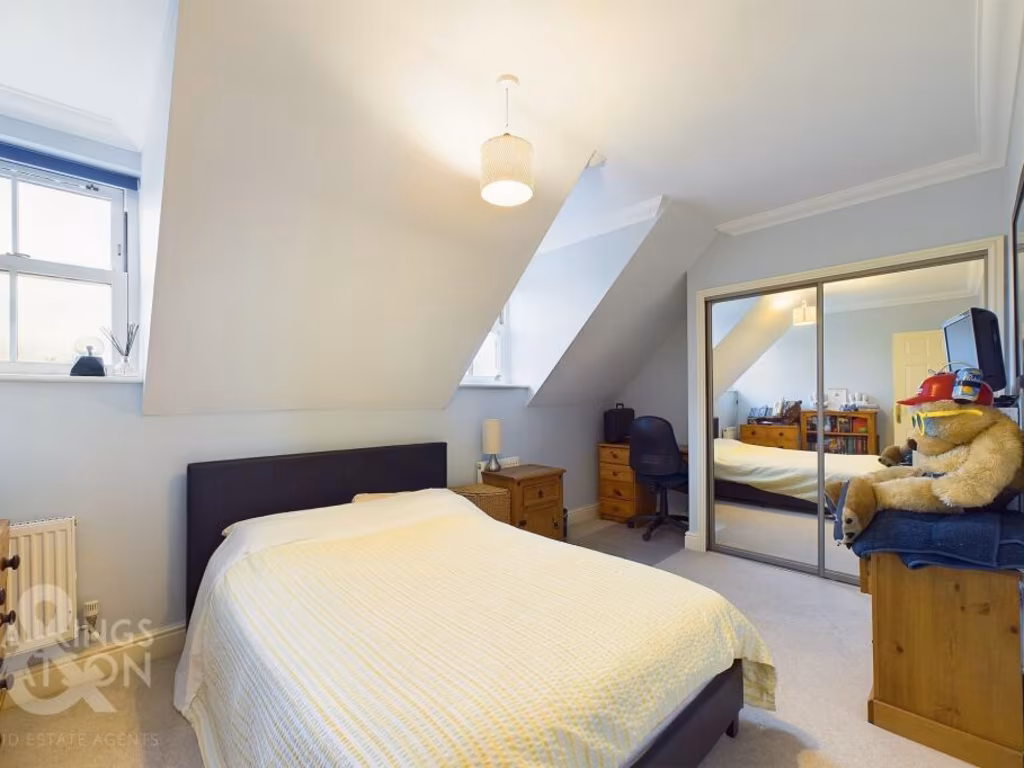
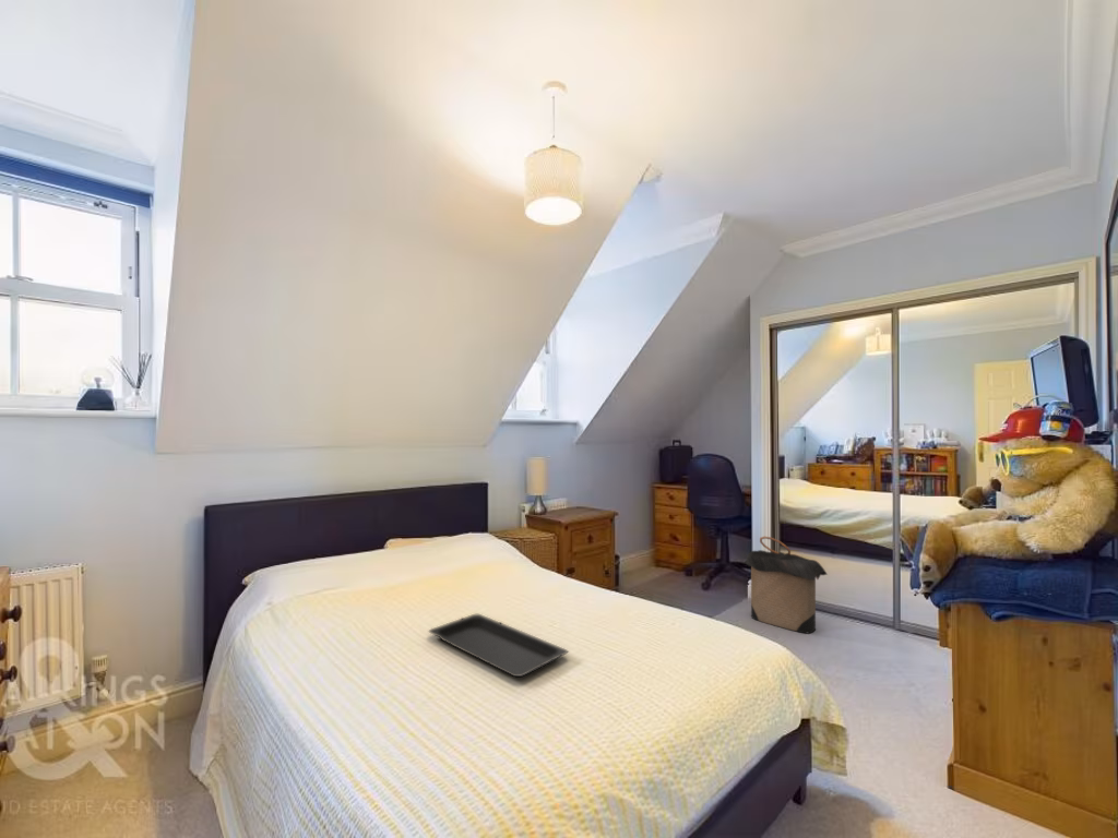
+ serving tray (495, 644)
+ laundry hamper (784, 579)
